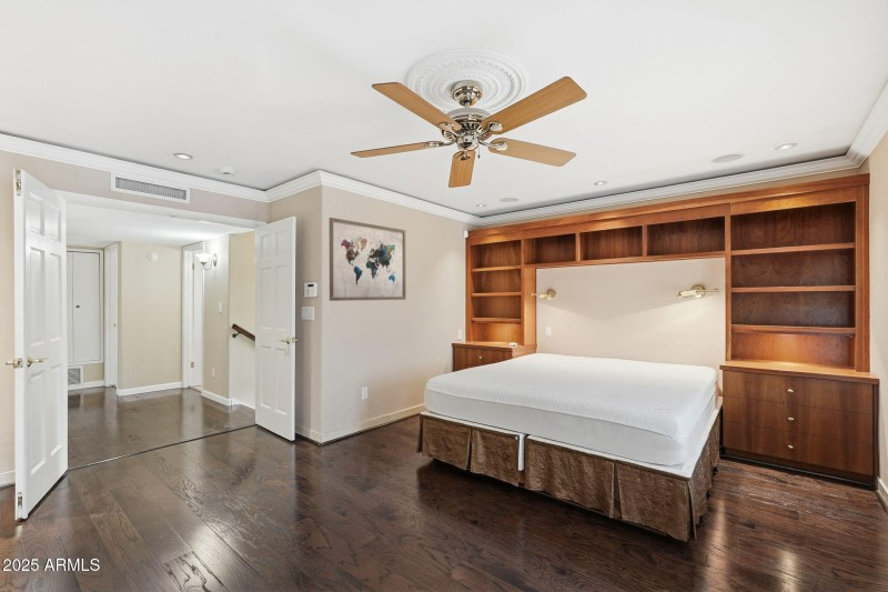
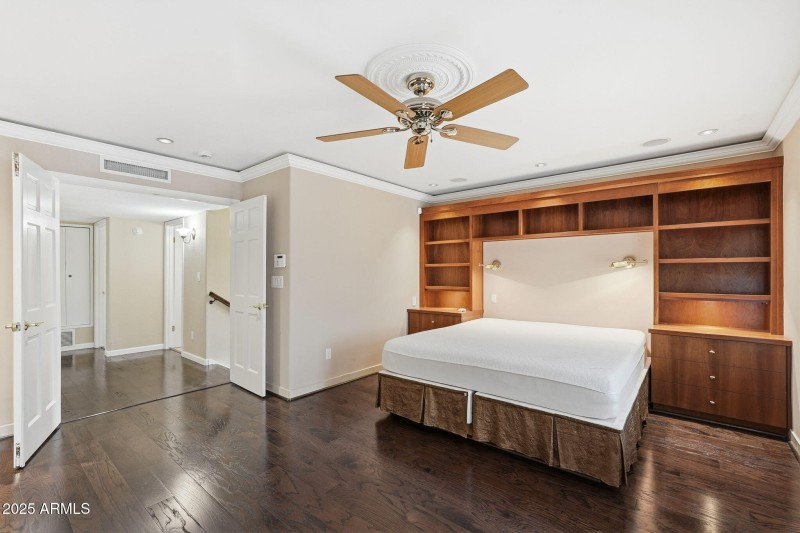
- wall art (371, 262)
